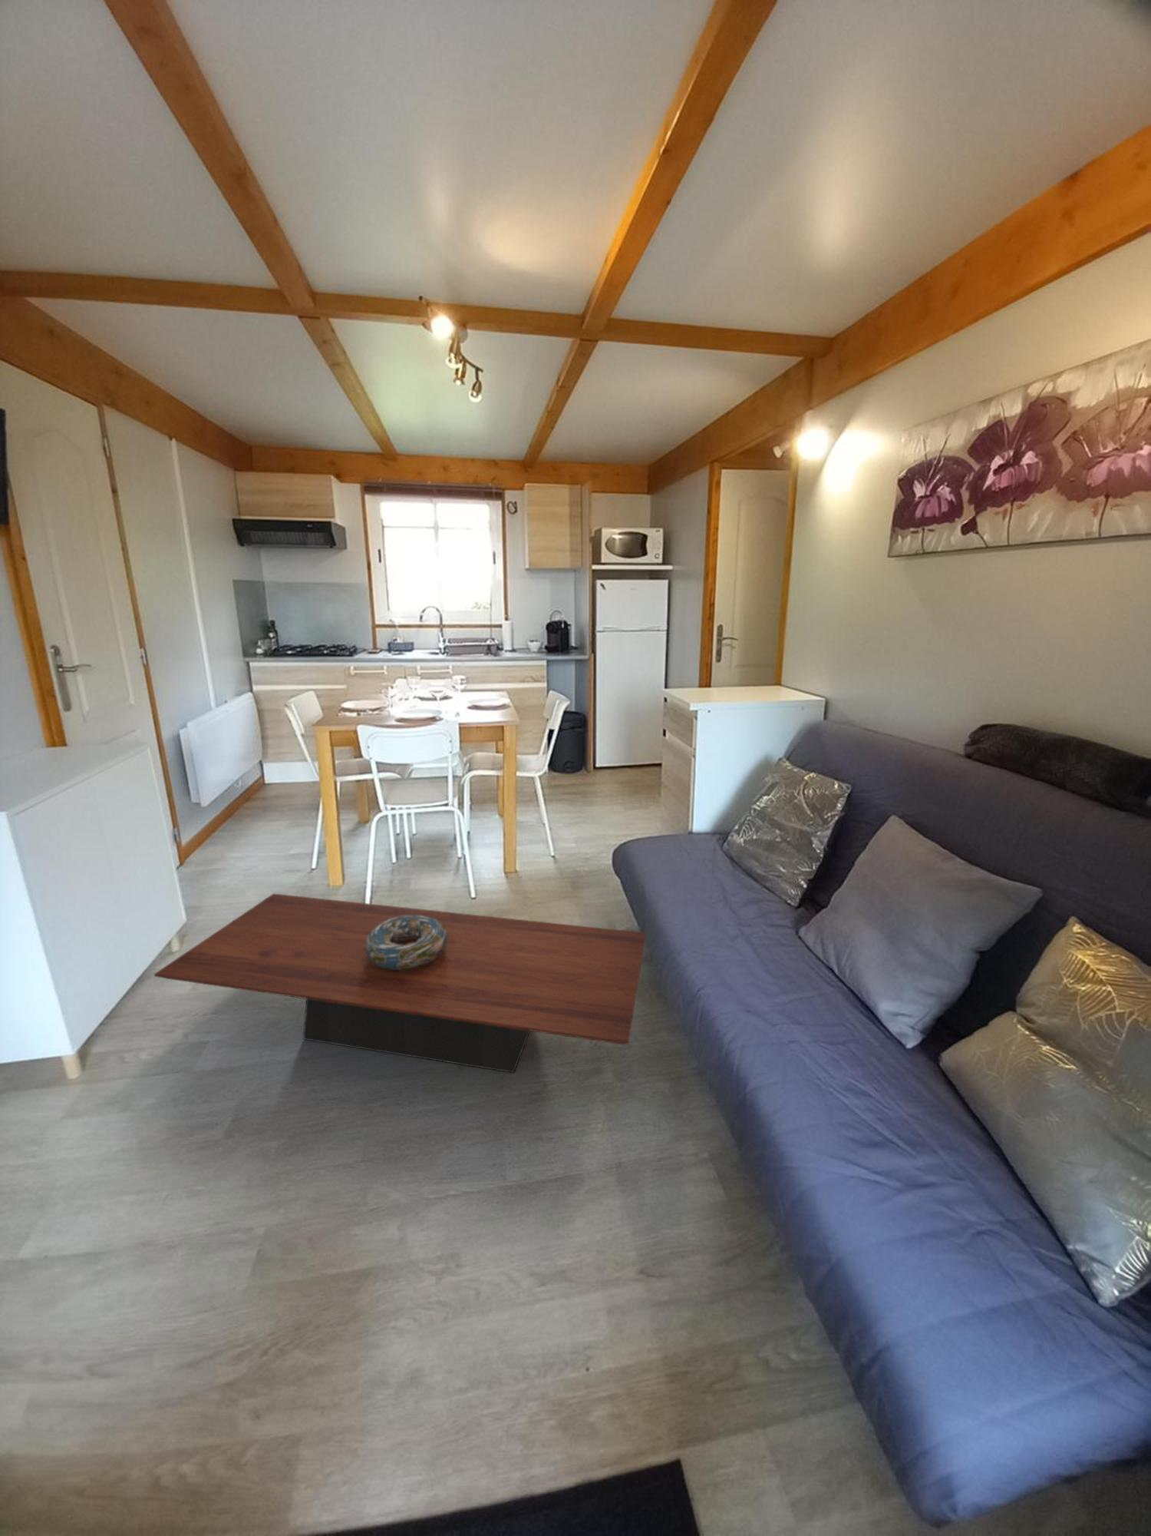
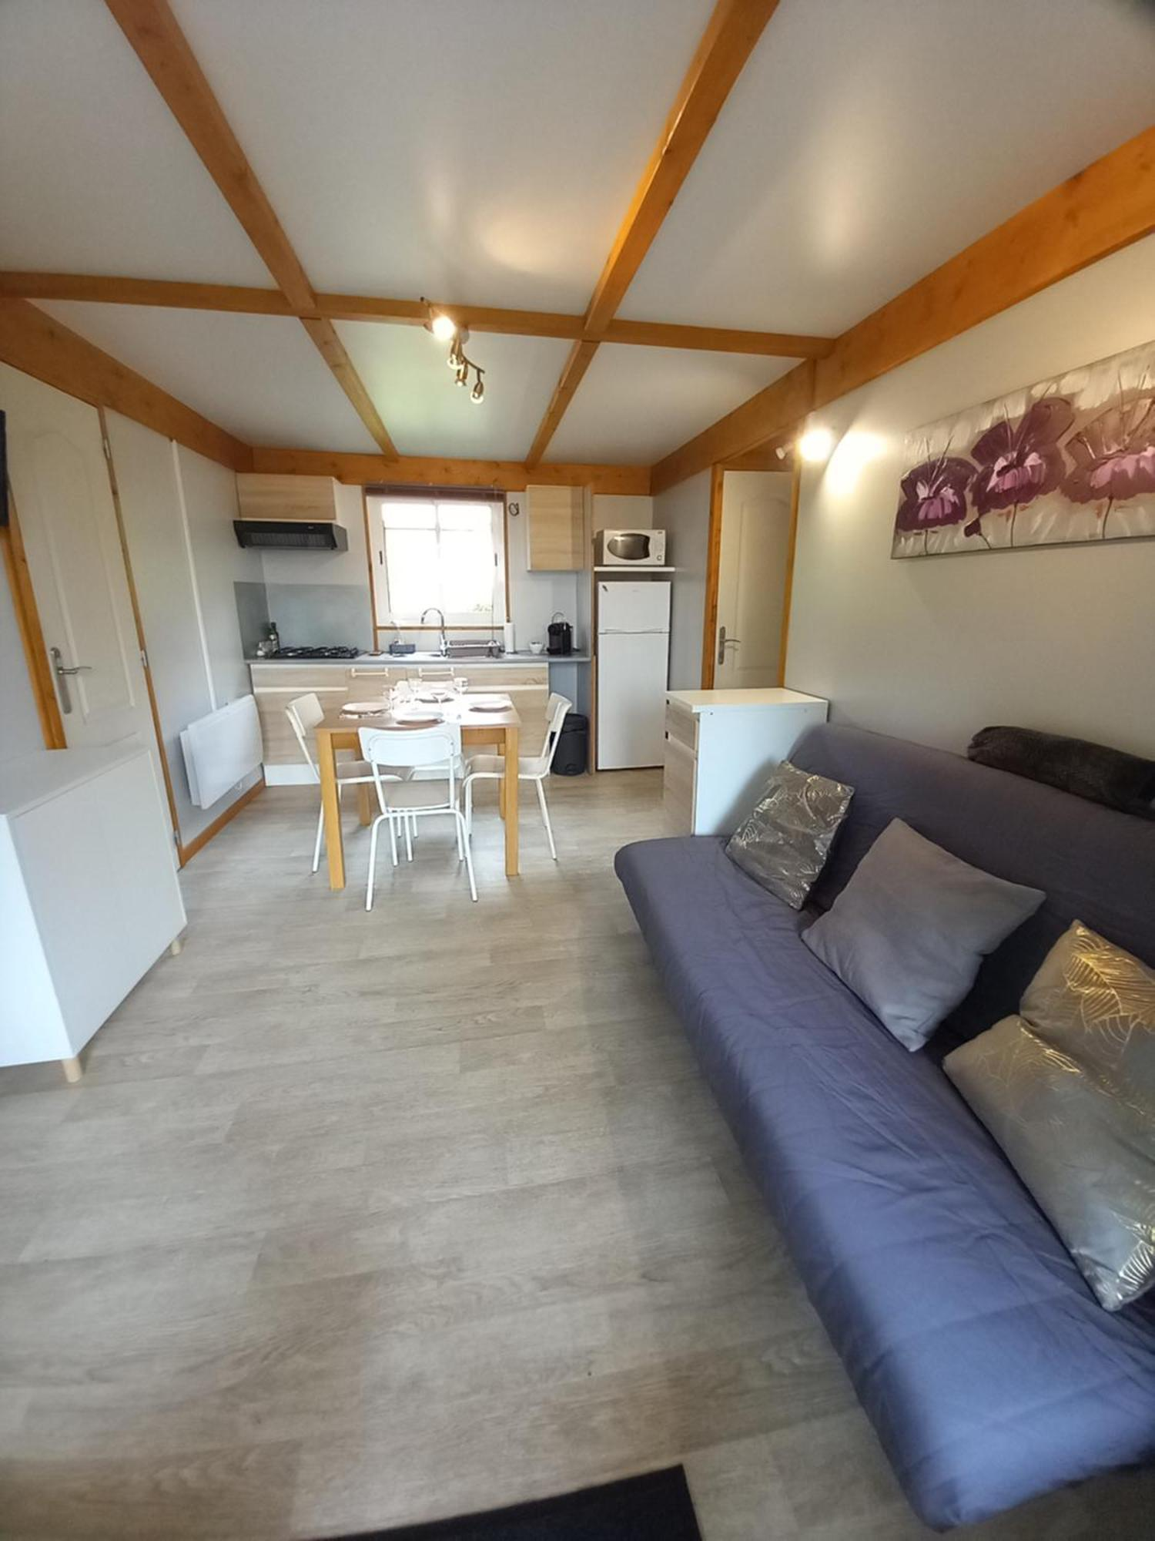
- decorative bowl (409, 943)
- coffee table (417, 992)
